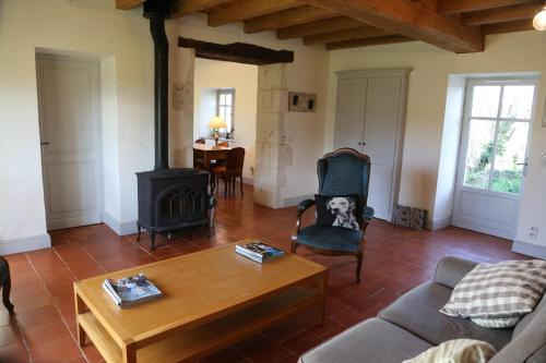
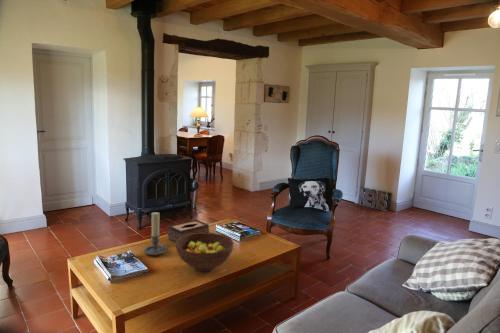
+ candle holder (157, 232)
+ fruit bowl (204, 254)
+ tissue box (188, 231)
